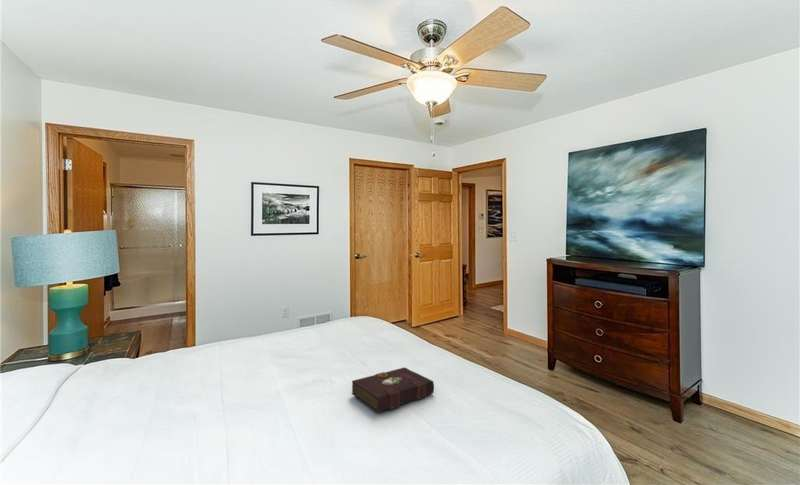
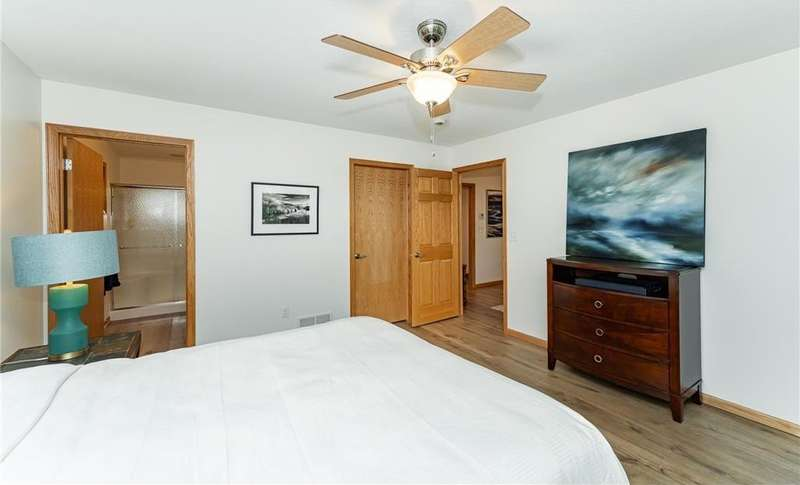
- book (397, 386)
